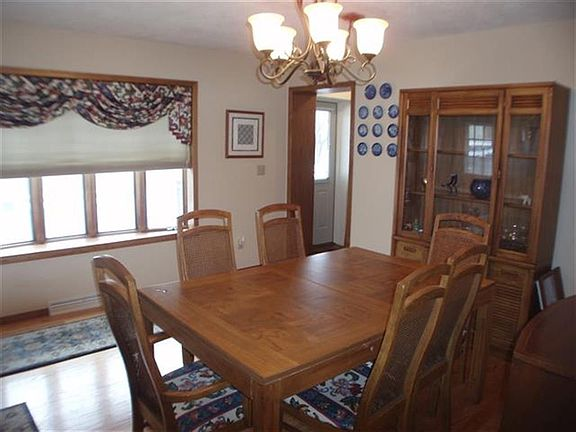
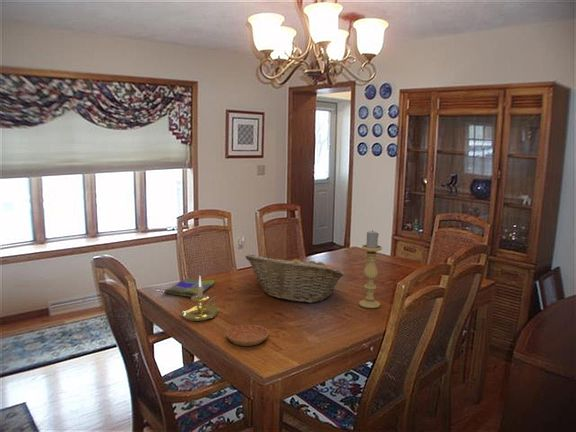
+ fruit basket (293, 272)
+ candle holder (370, 267)
+ dish towel (190, 286)
+ candle holder (202, 294)
+ saucer (247, 335)
